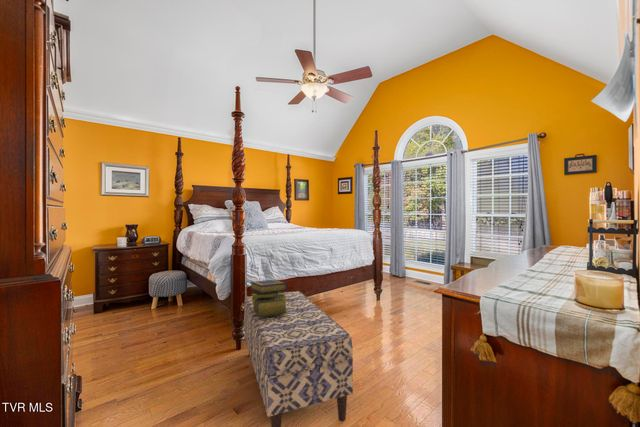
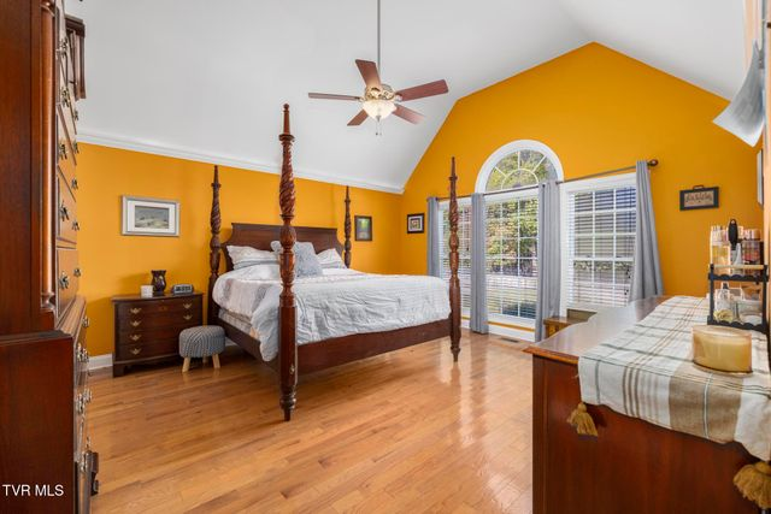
- stack of books (267, 295)
- bench (288, 346)
